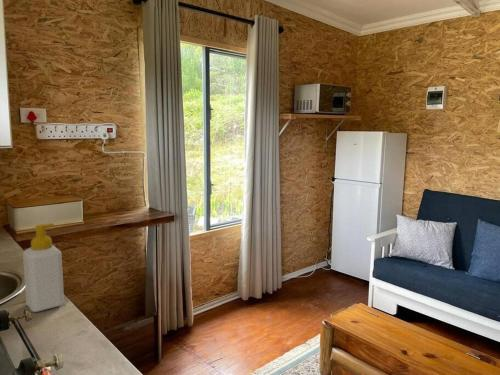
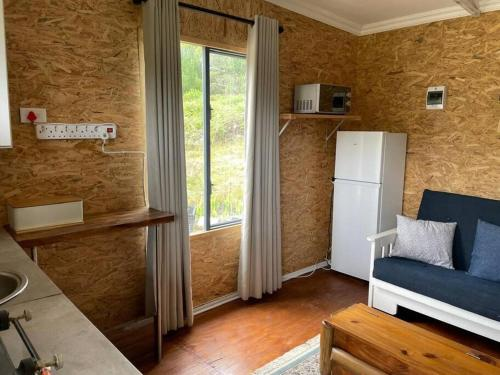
- soap bottle (43, 265)
